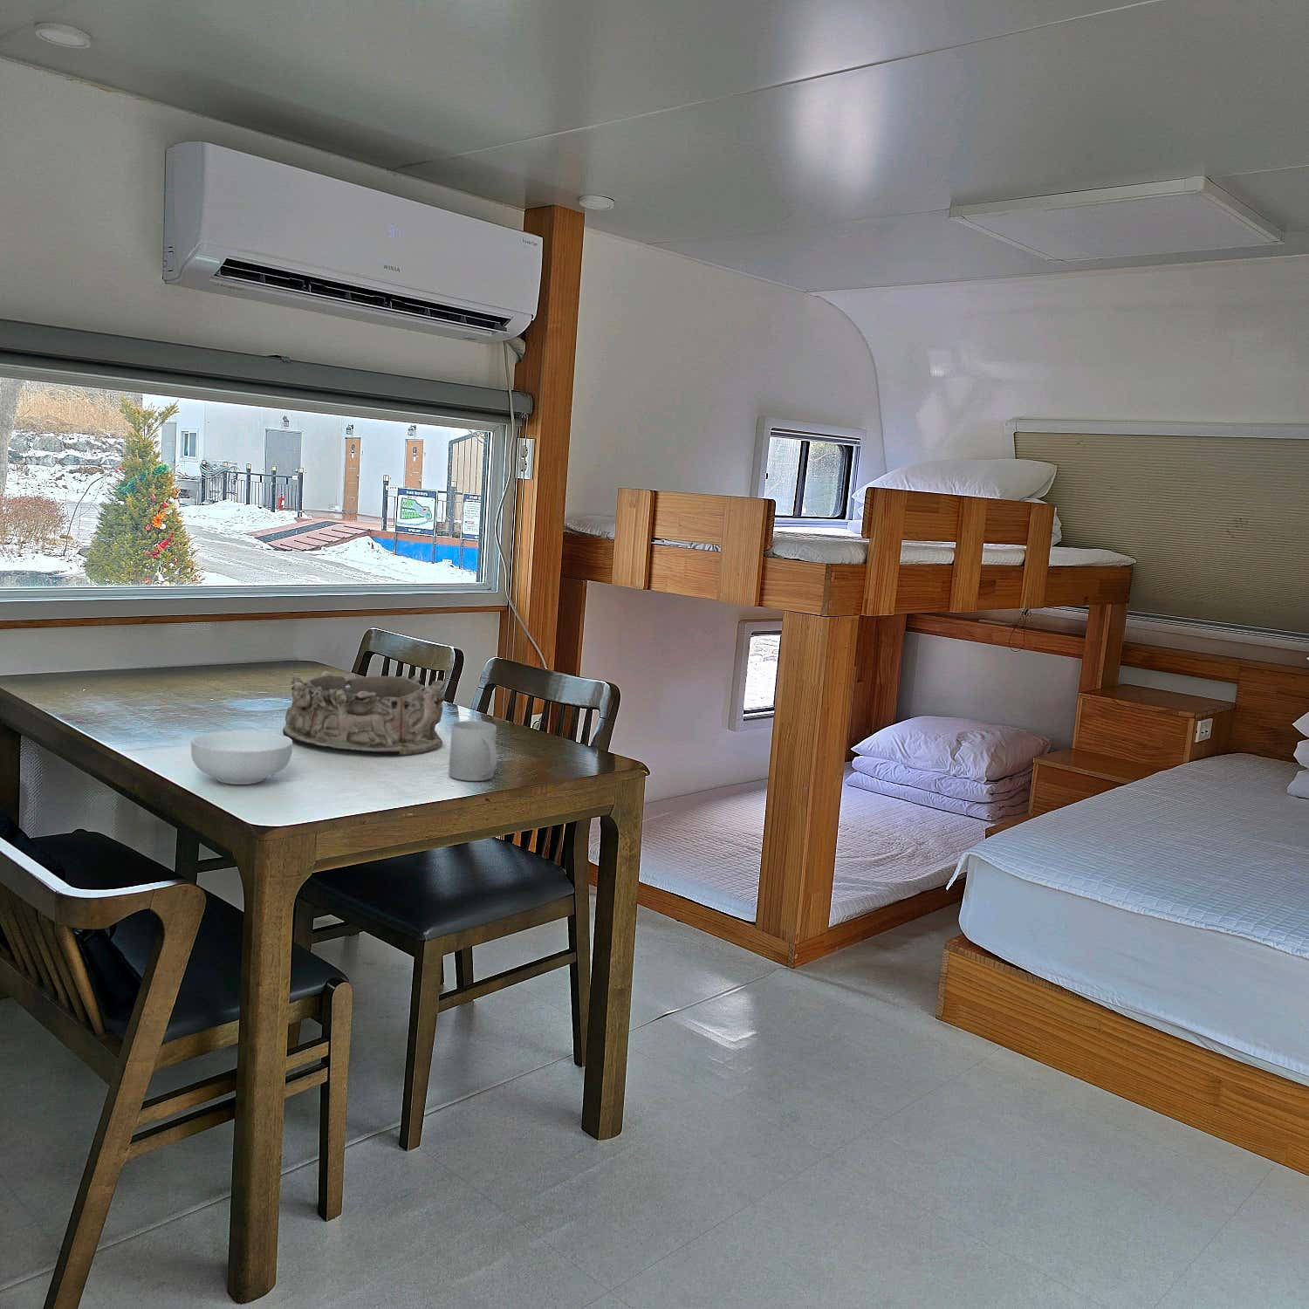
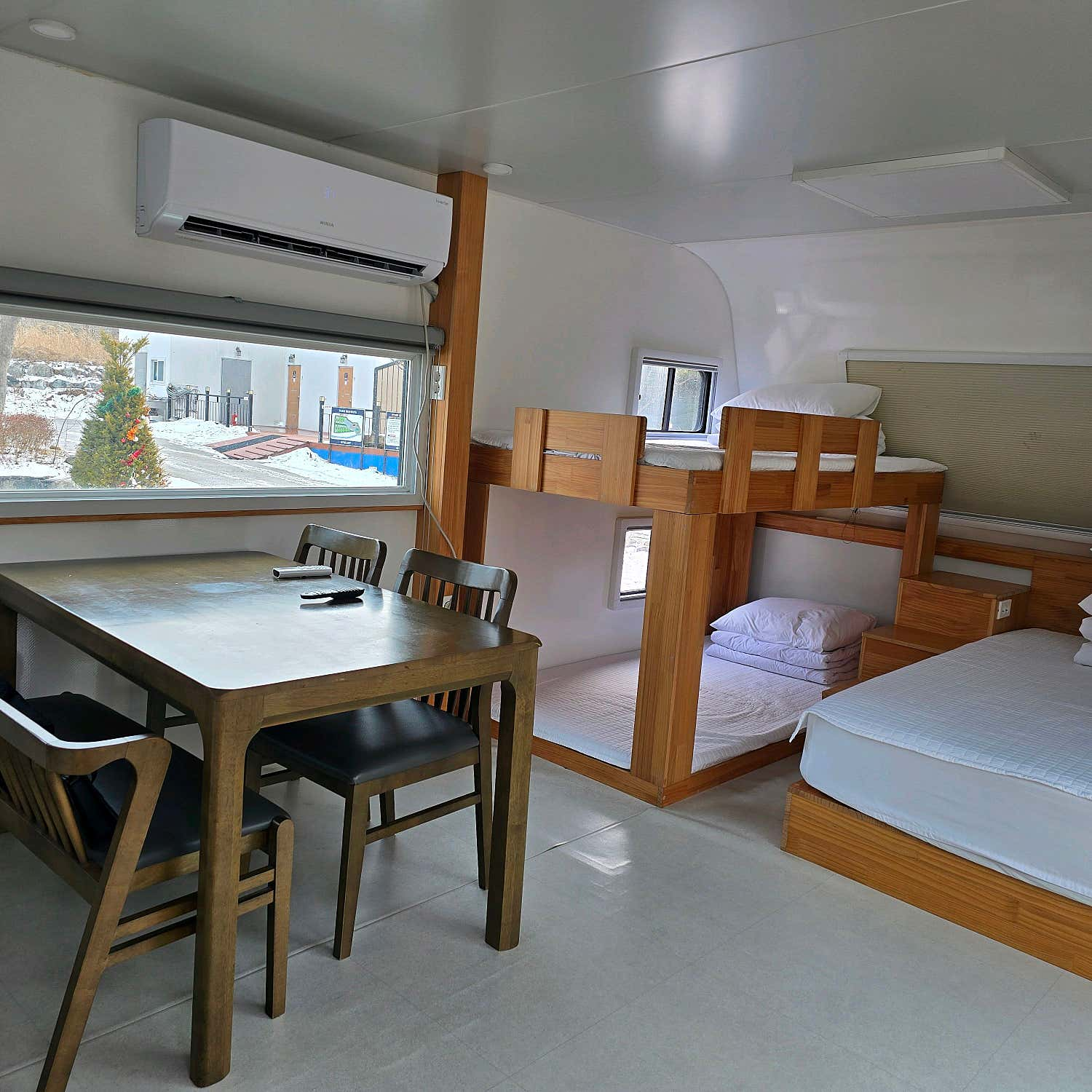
- cereal bowl (242, 759)
- mug (477, 753)
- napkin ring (364, 707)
